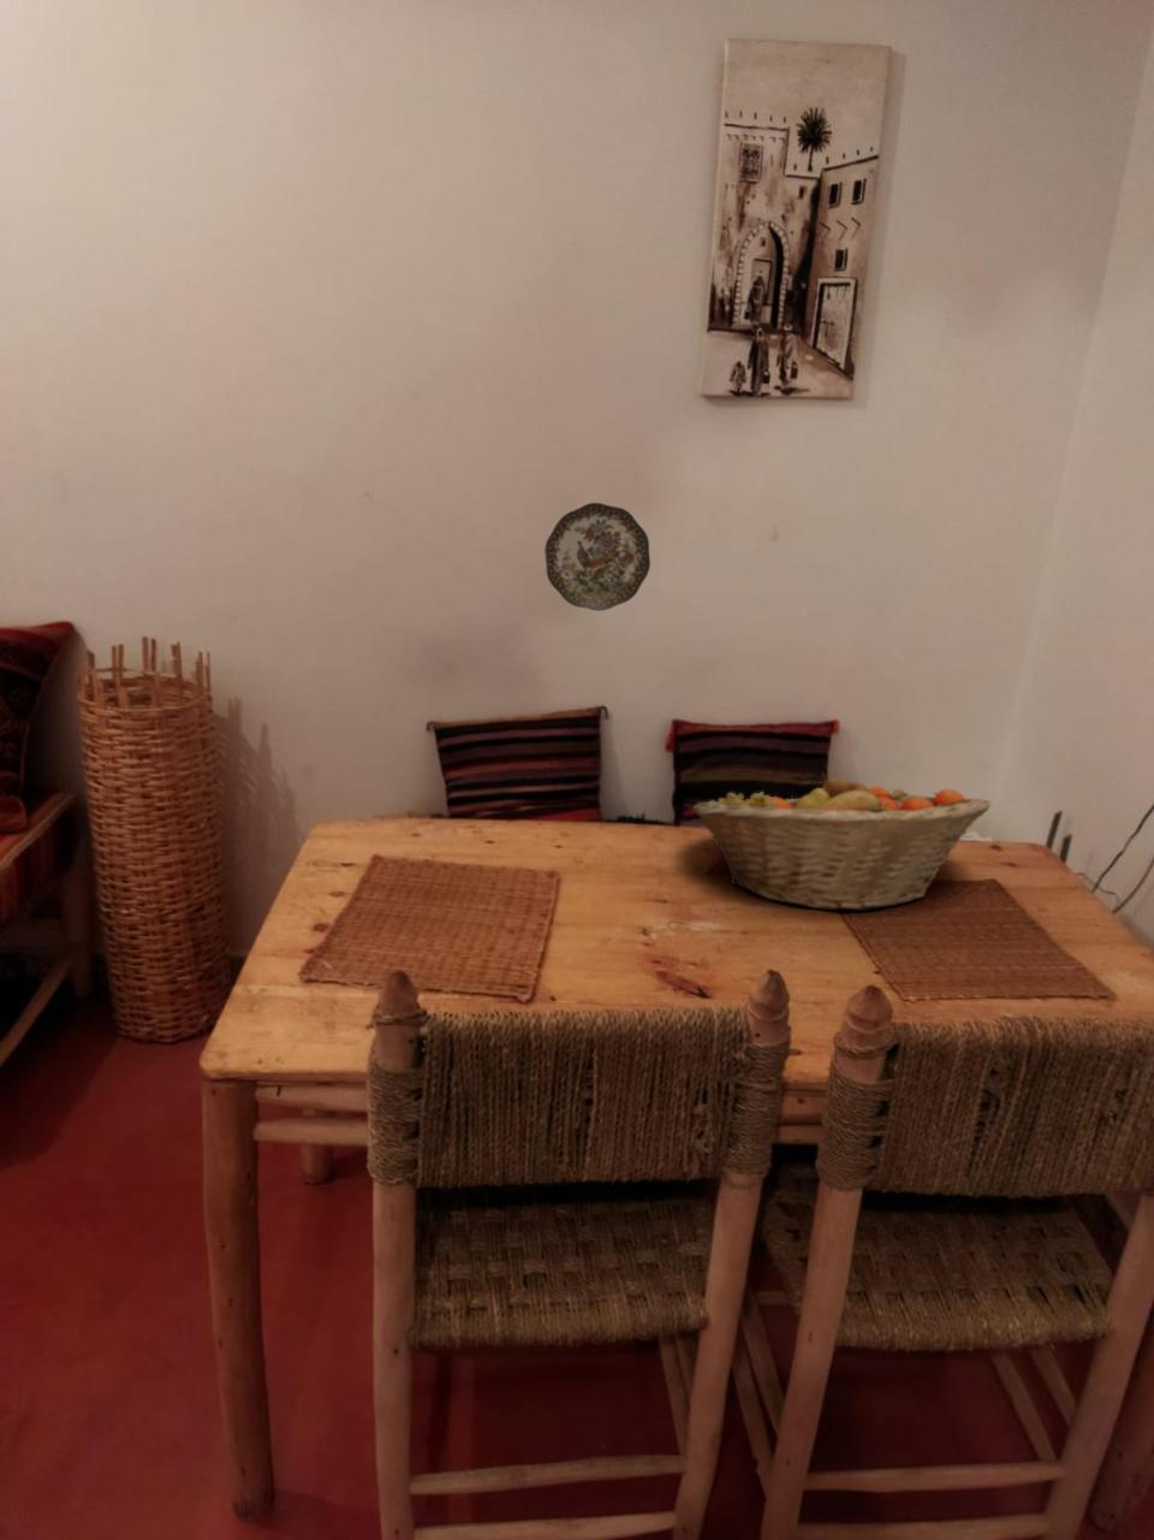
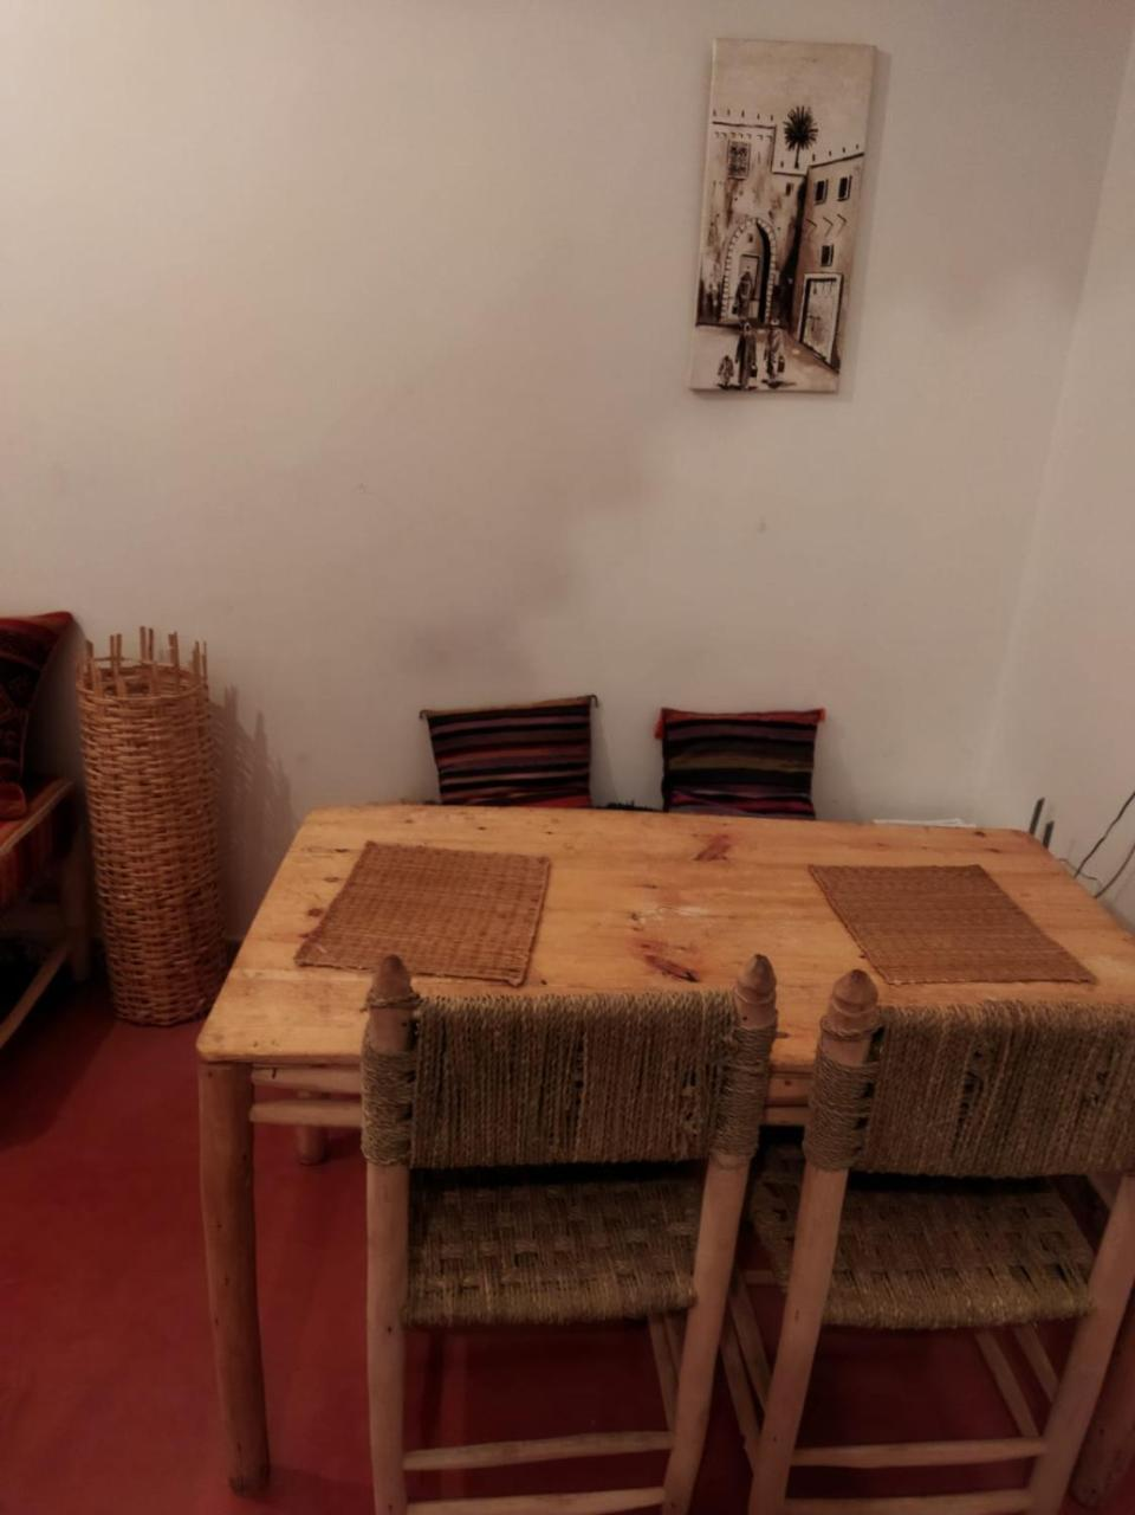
- fruit basket (835, 827)
- decorative plate (598, 557)
